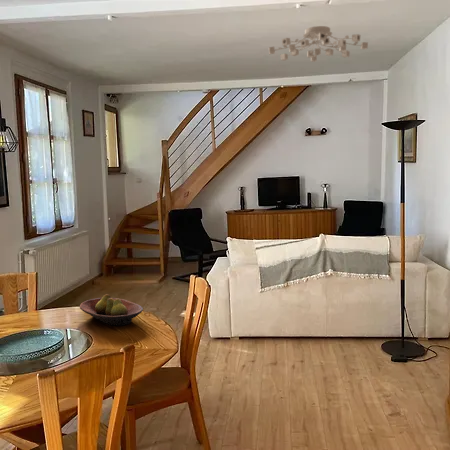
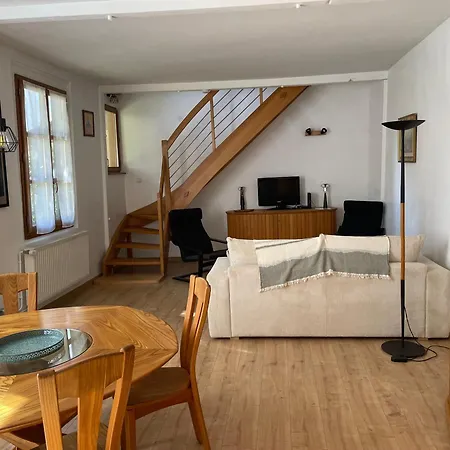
- ceiling light fixture (317, 42)
- fruit bowl (110, 307)
